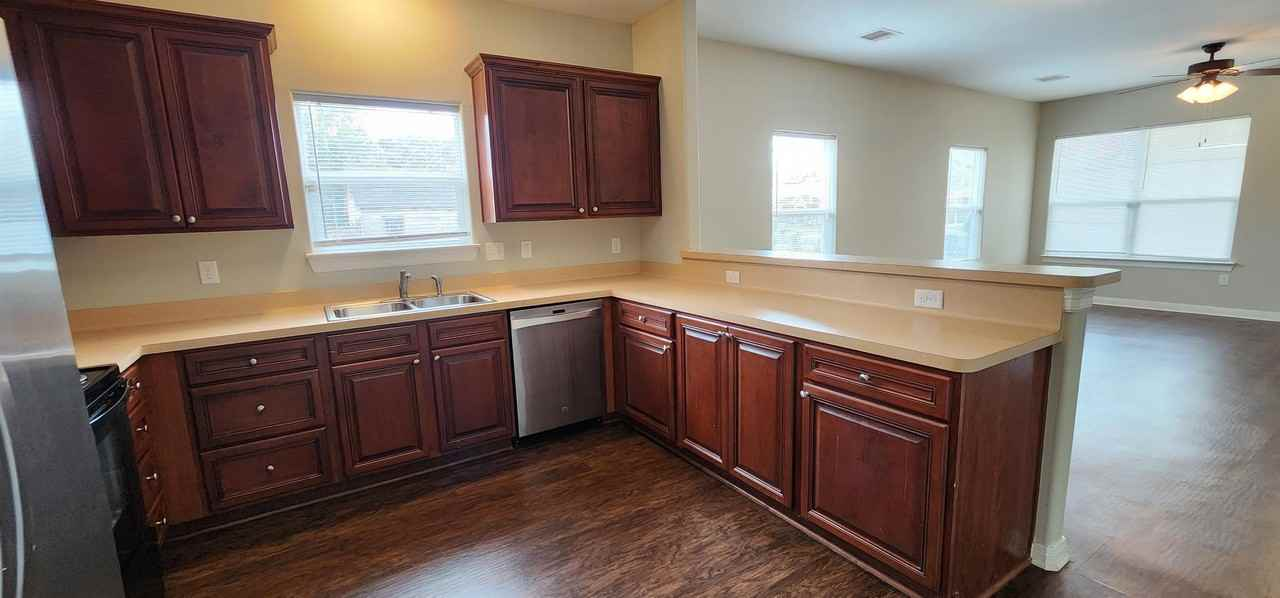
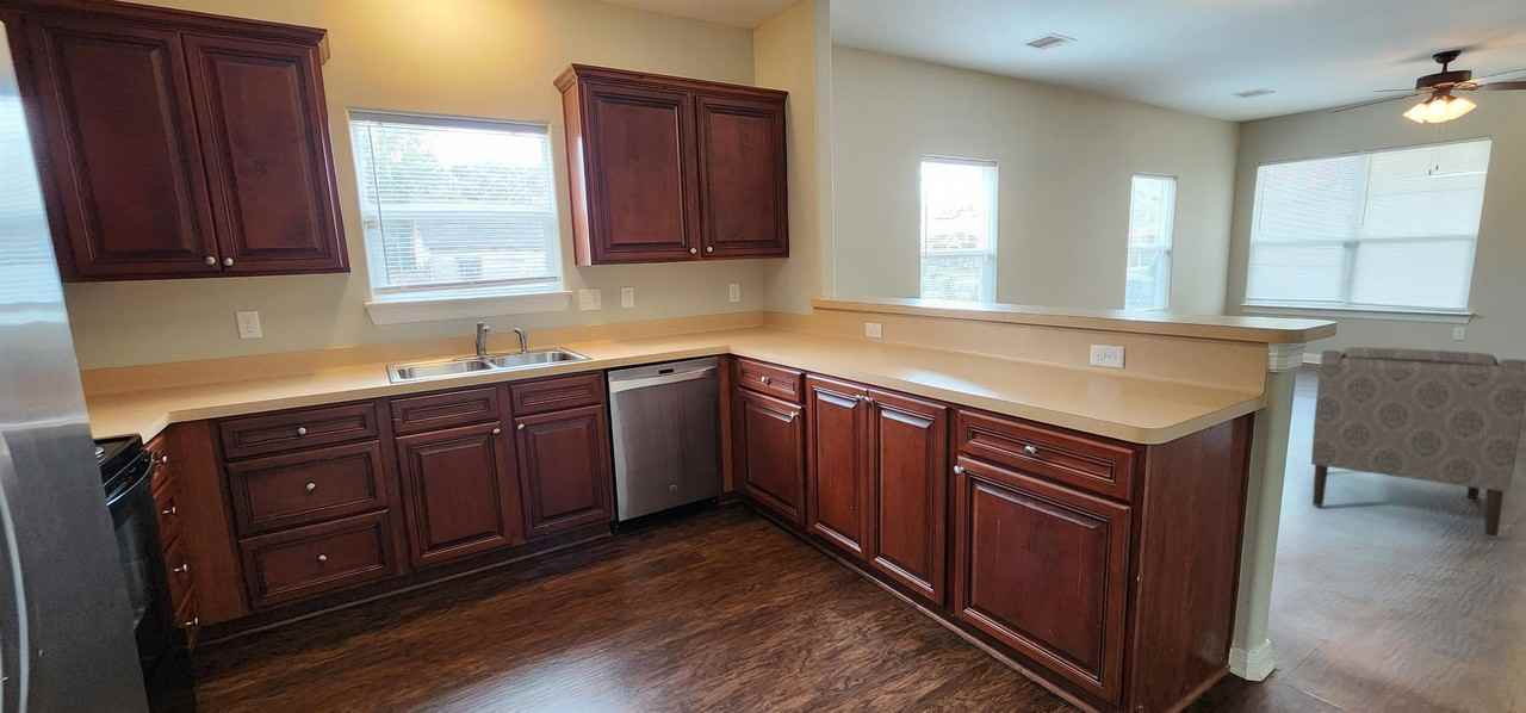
+ chair (1403, 424)
